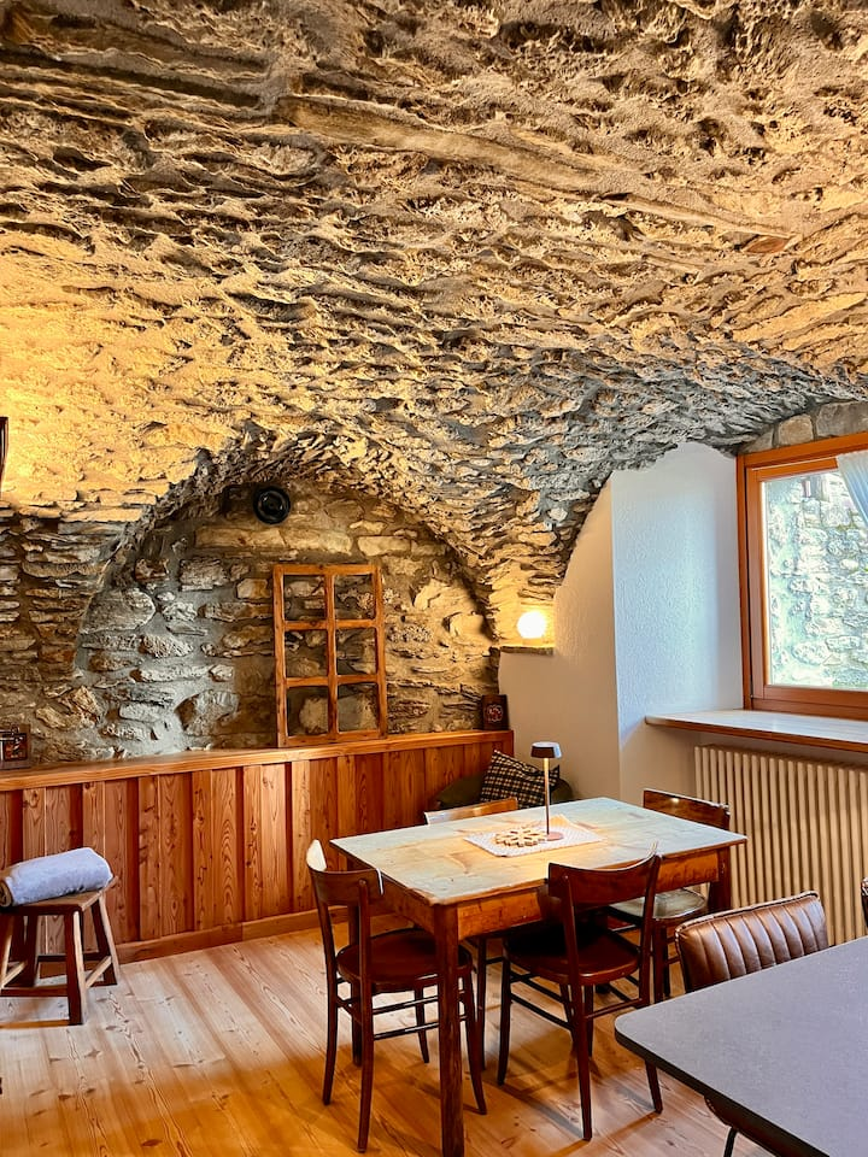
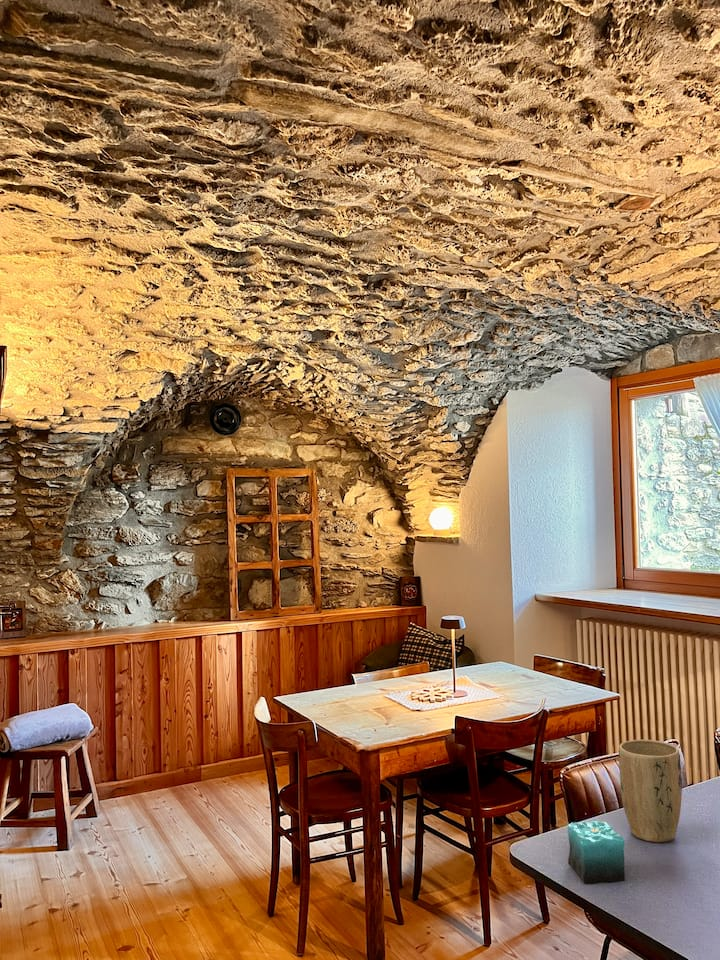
+ plant pot (651, 790)
+ candle (595, 842)
